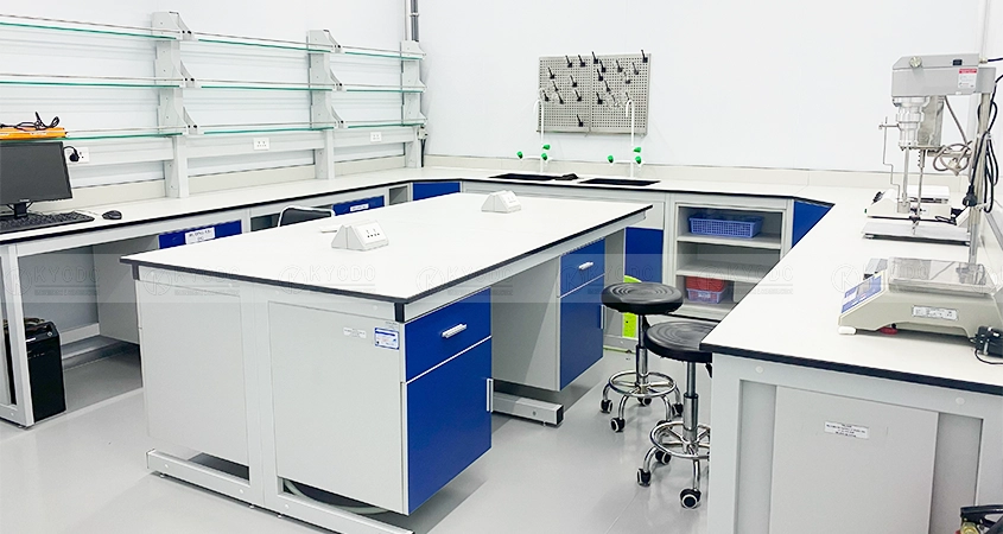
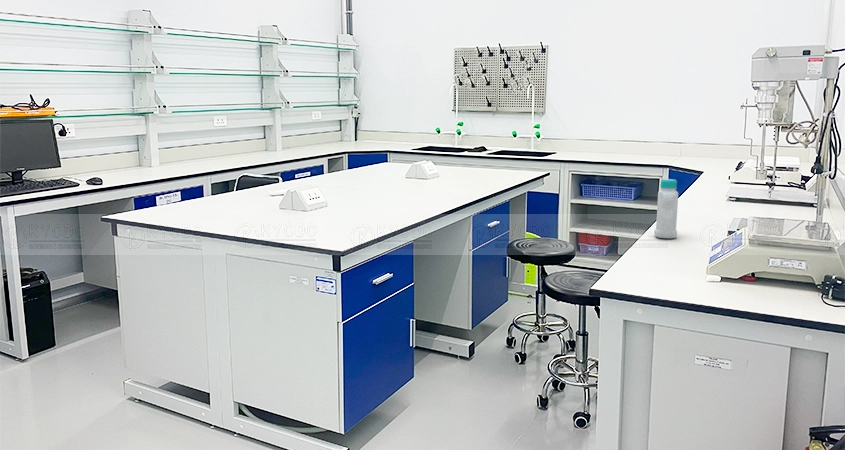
+ bottle (667, 208)
